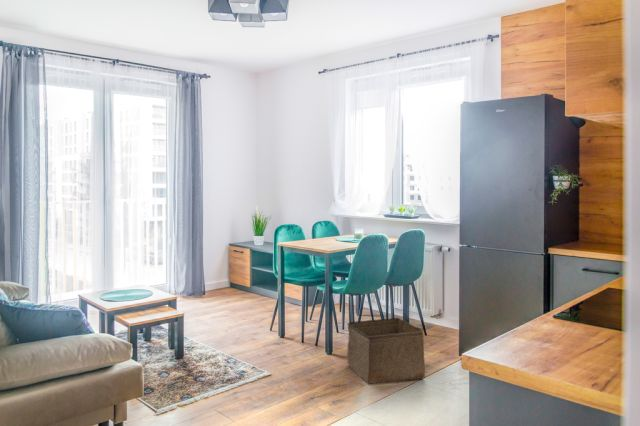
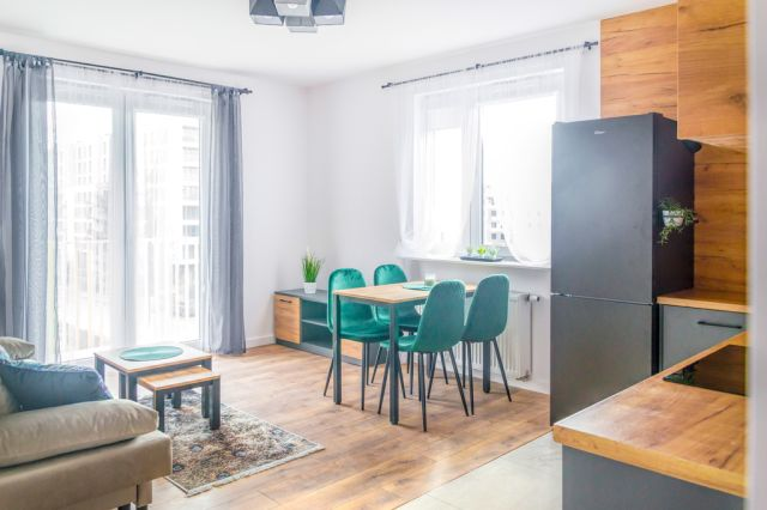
- storage bin (384, 348)
